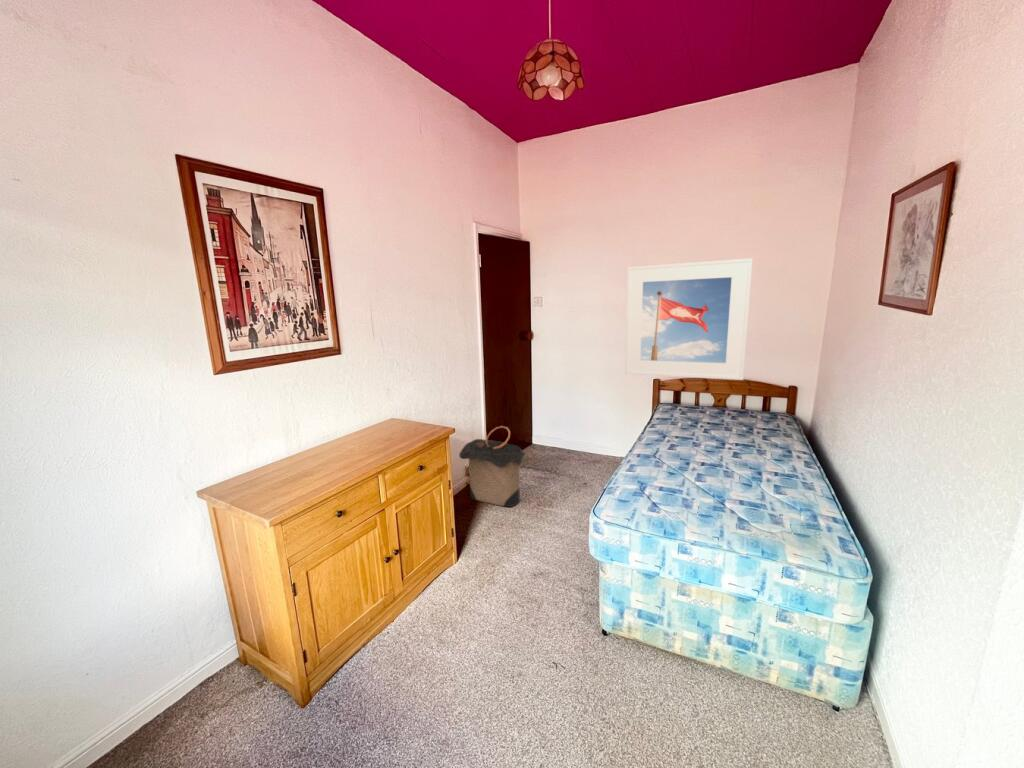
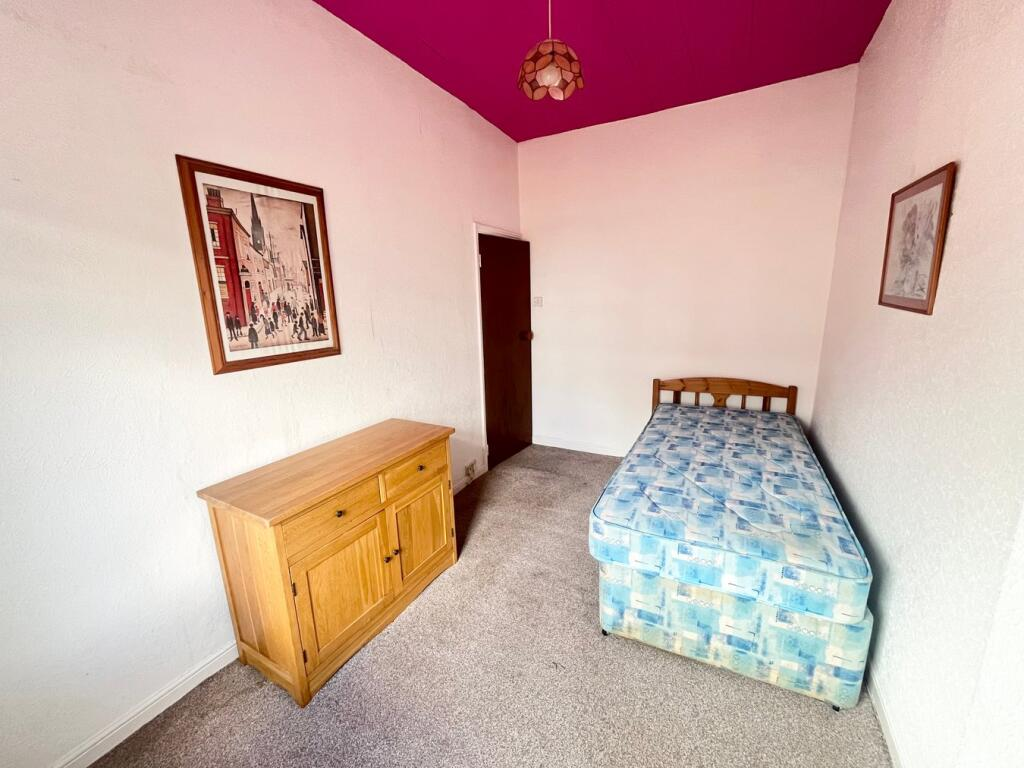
- laundry hamper (491, 463)
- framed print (683, 321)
